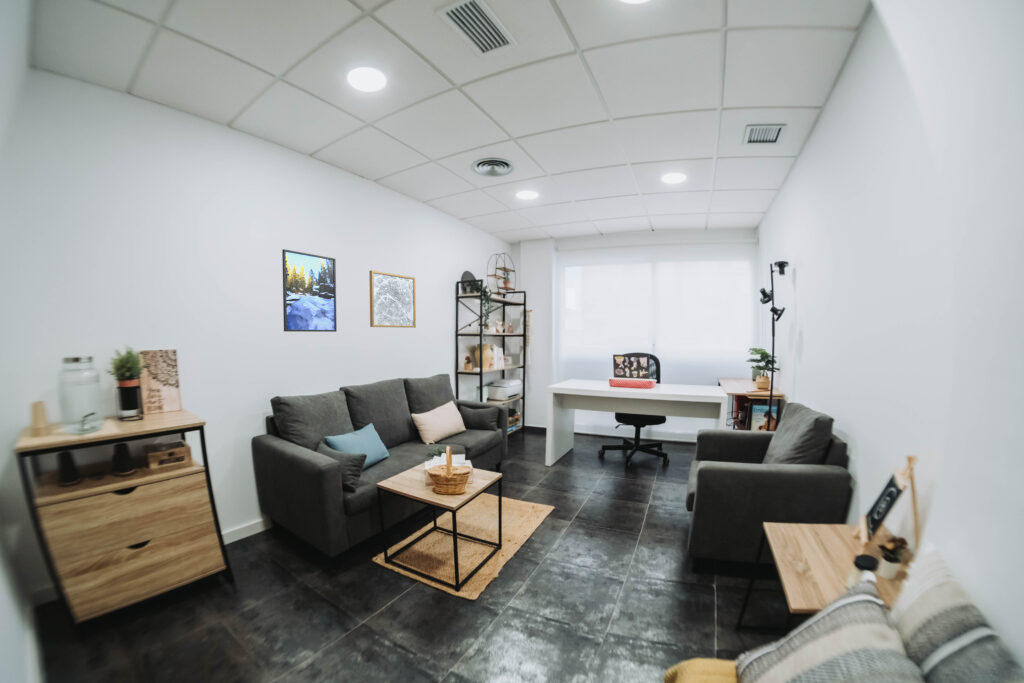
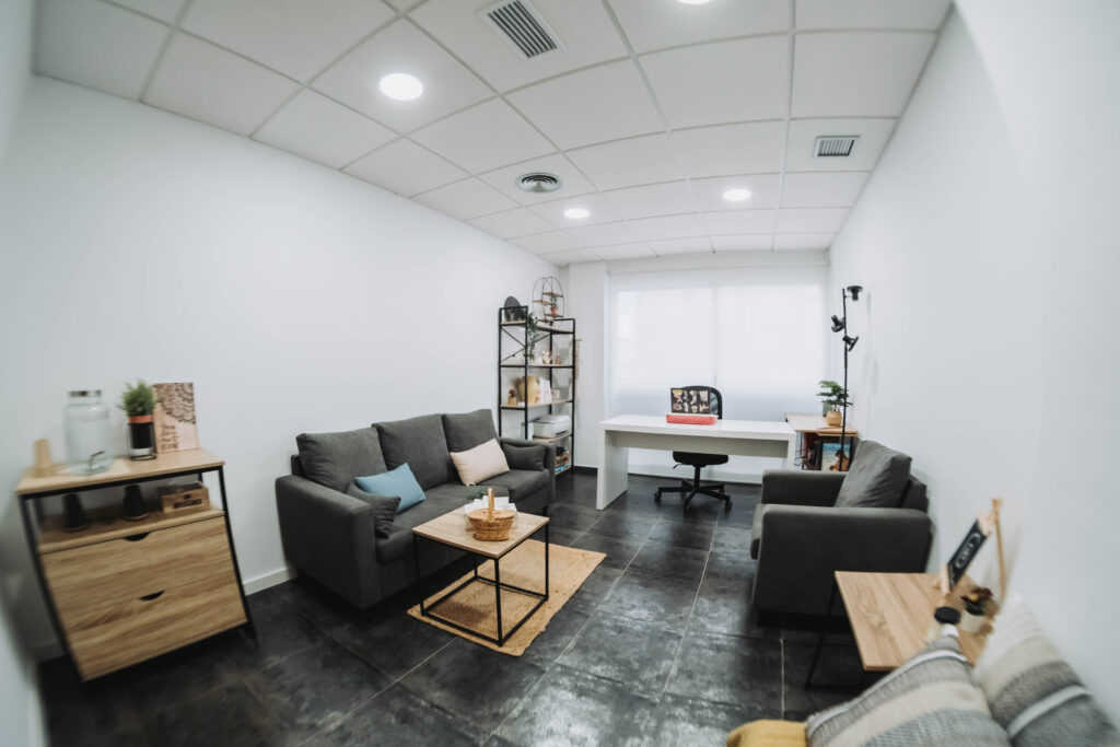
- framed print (311, 293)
- wall art (393, 300)
